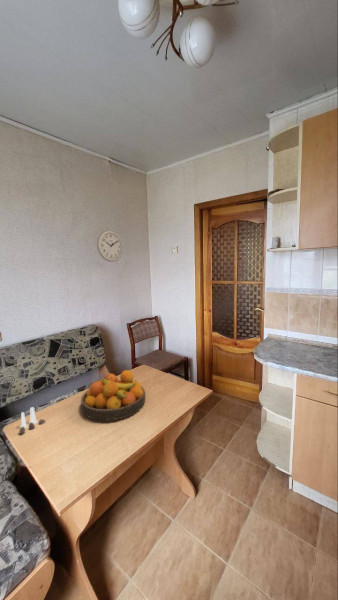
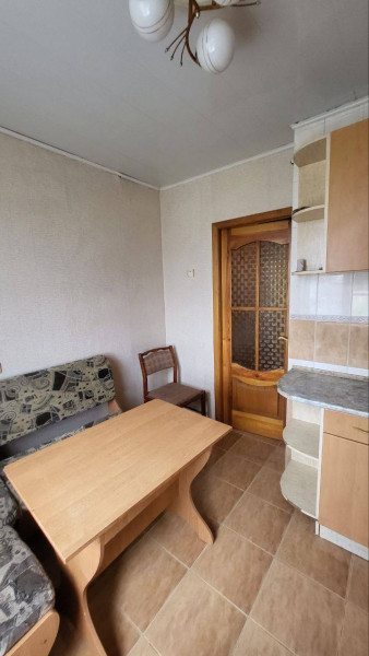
- wall clock (110, 246)
- fruit bowl (113, 389)
- salt and pepper shaker set (31, 418)
